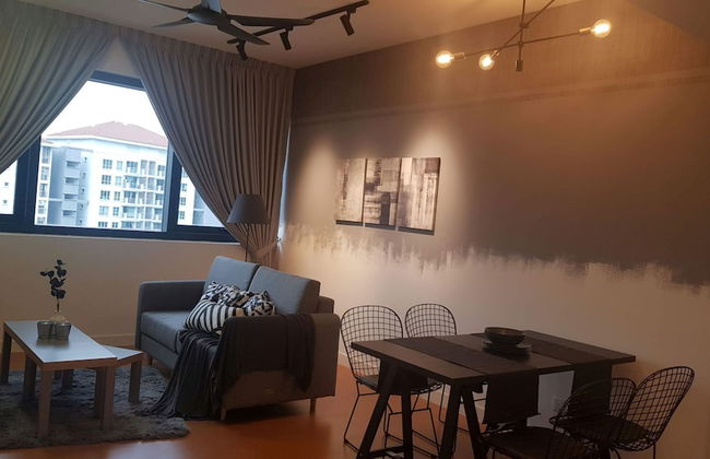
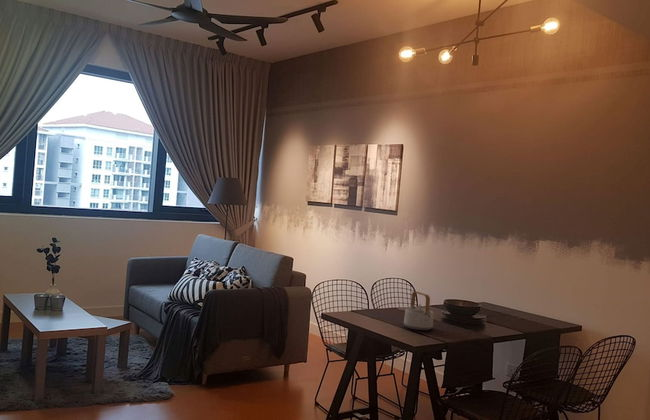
+ teapot (421, 310)
